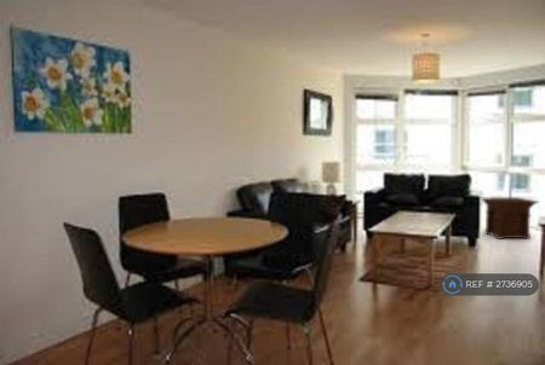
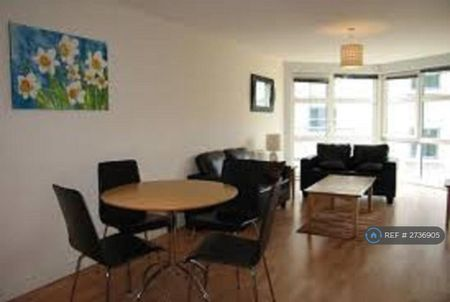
- side table (506, 218)
